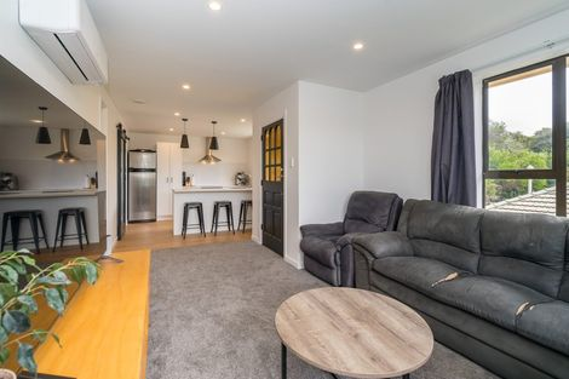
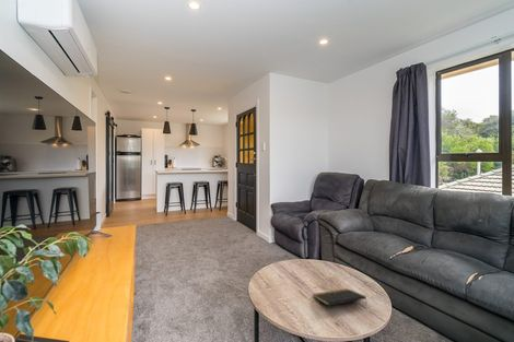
+ notepad (338, 296)
